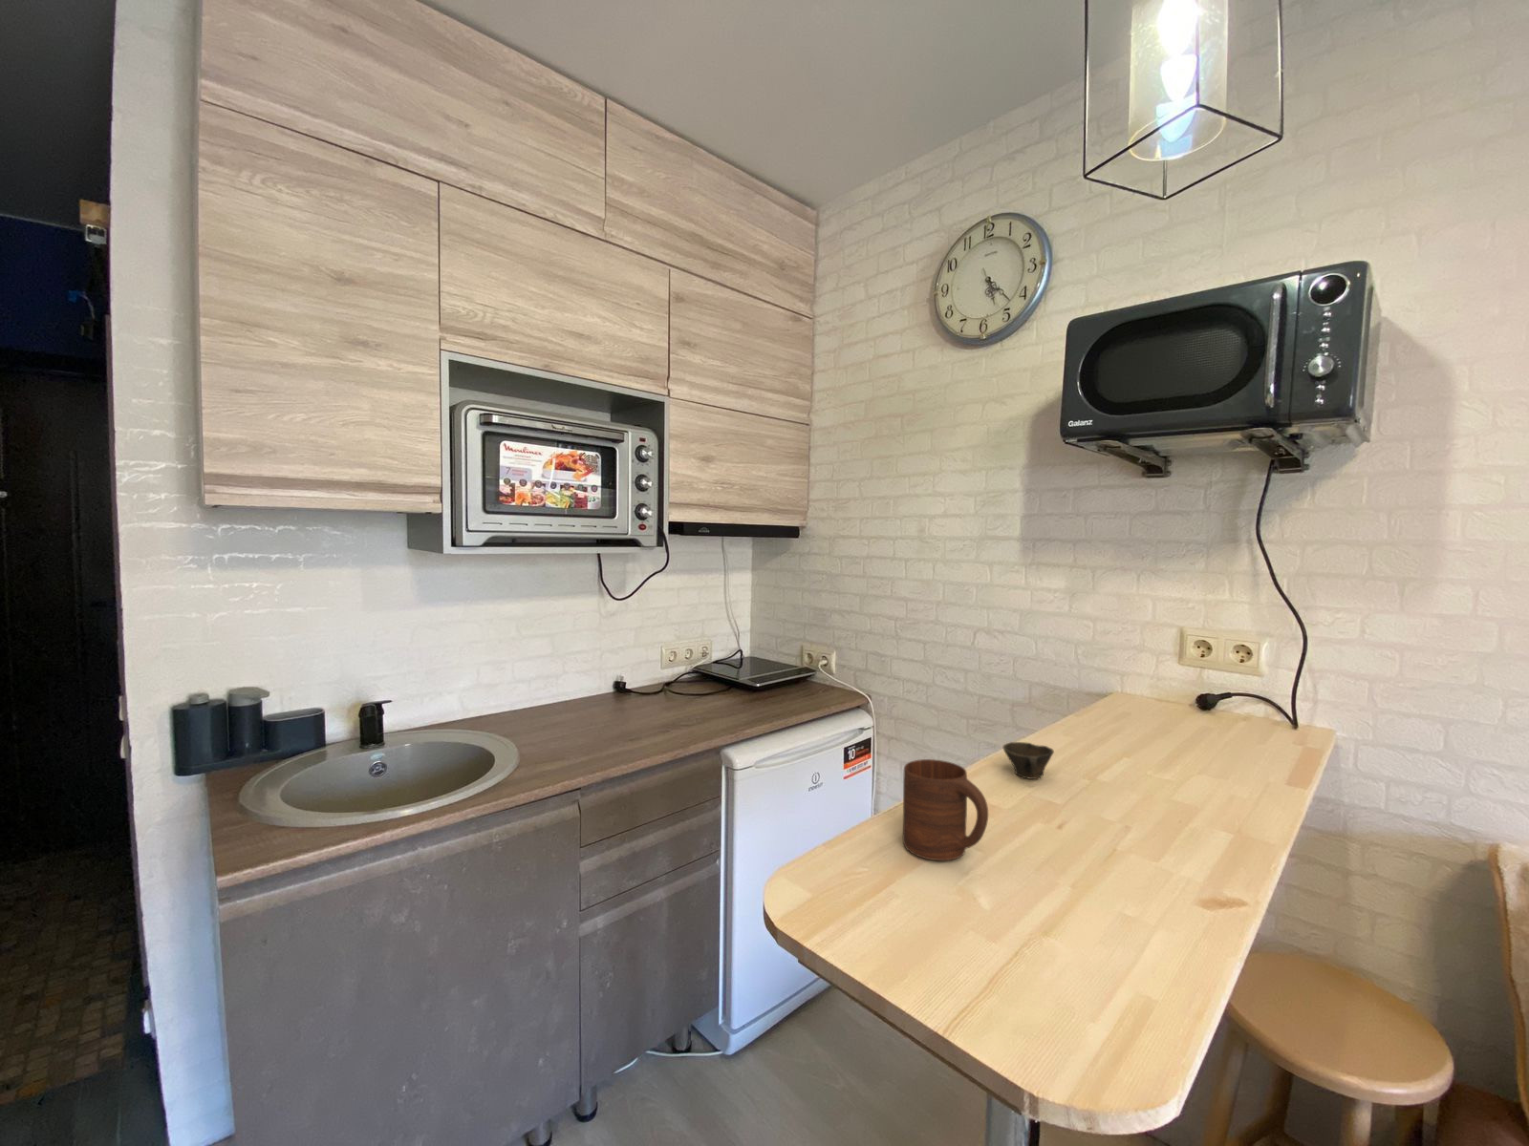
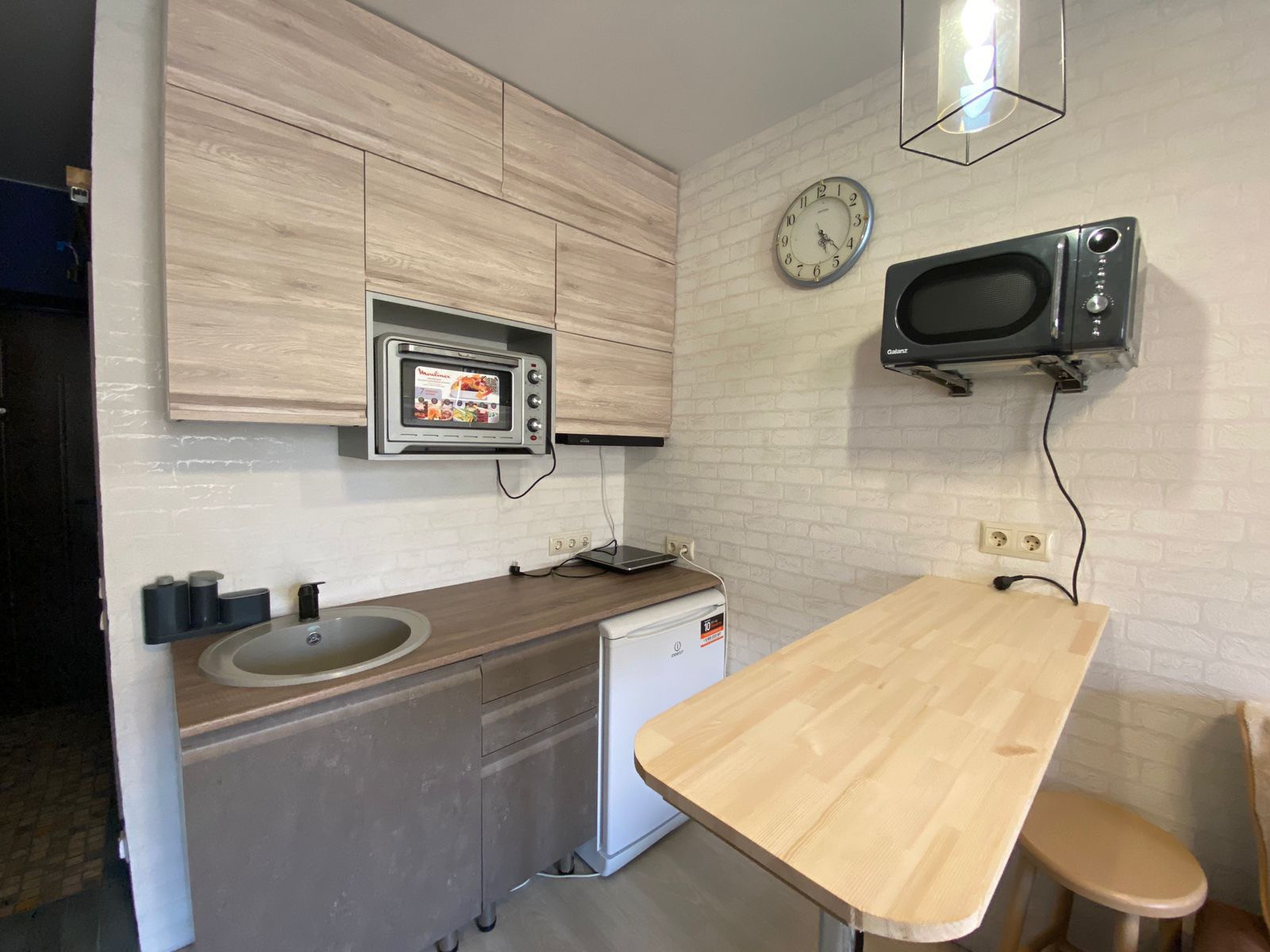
- cup (1027, 762)
- cup (944, 811)
